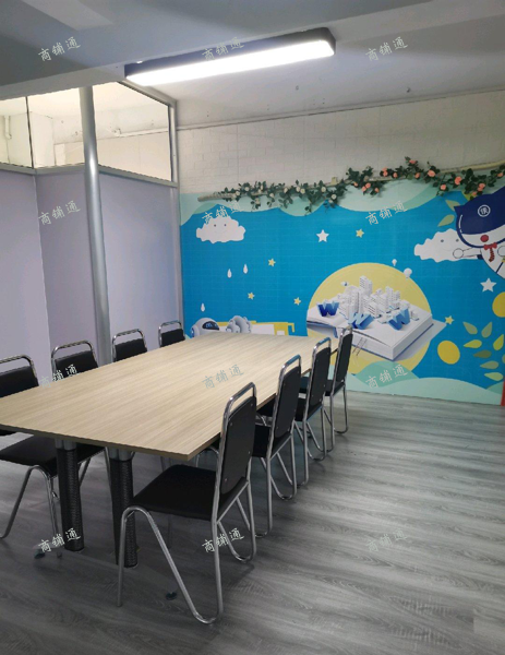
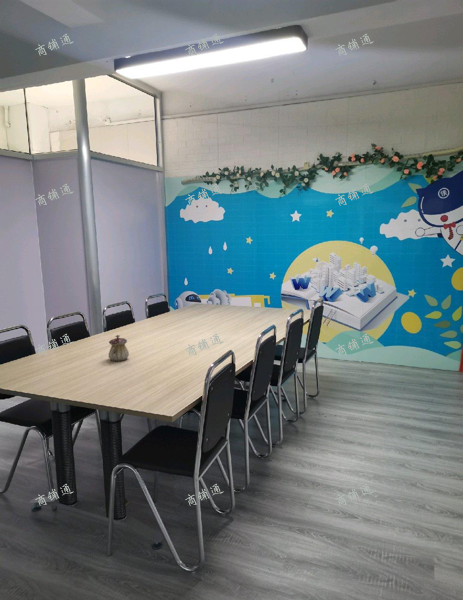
+ teapot (117, 347)
